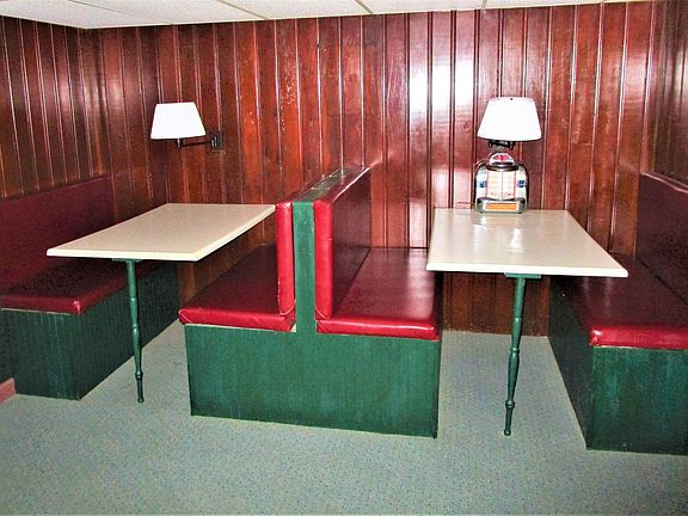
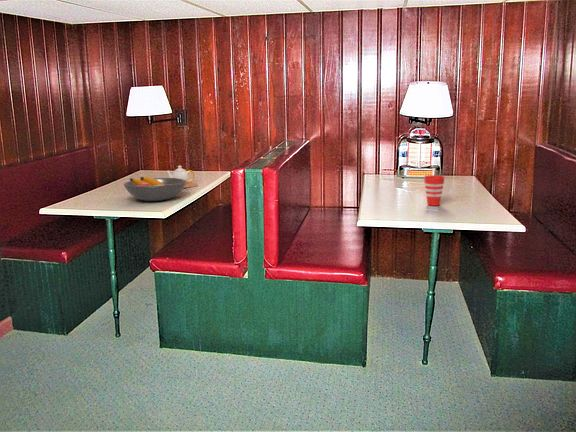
+ fruit bowl (155, 188)
+ teapot (178, 175)
+ cup (433, 190)
